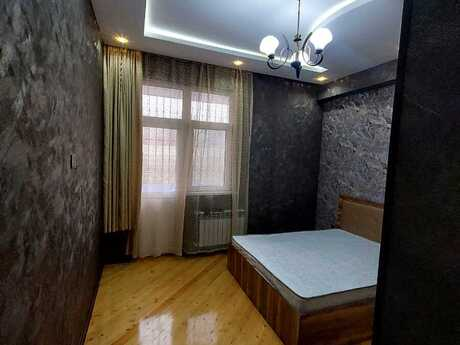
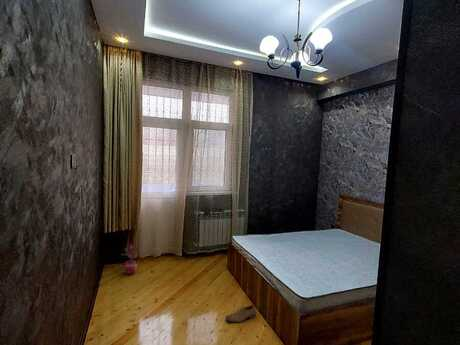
+ potted plant (130, 258)
+ shoe (241, 312)
